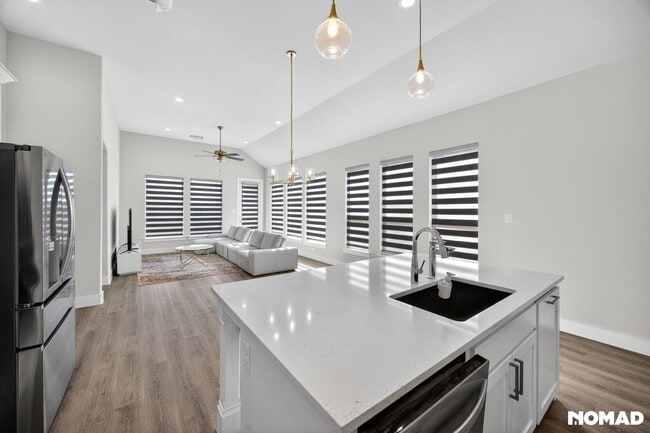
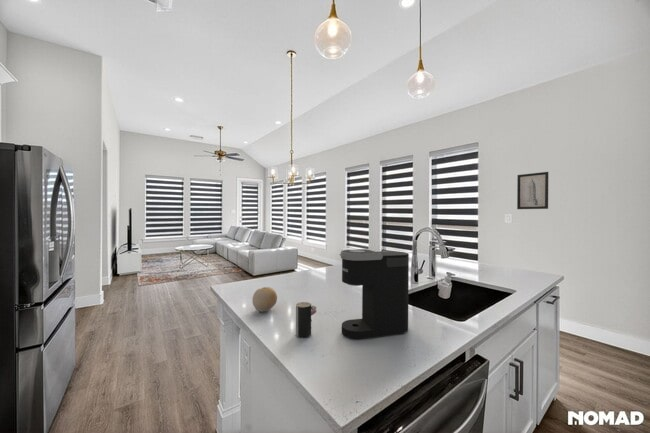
+ coffee maker (374, 290)
+ cup (306, 318)
+ fruit (264, 299)
+ wall art (532, 191)
